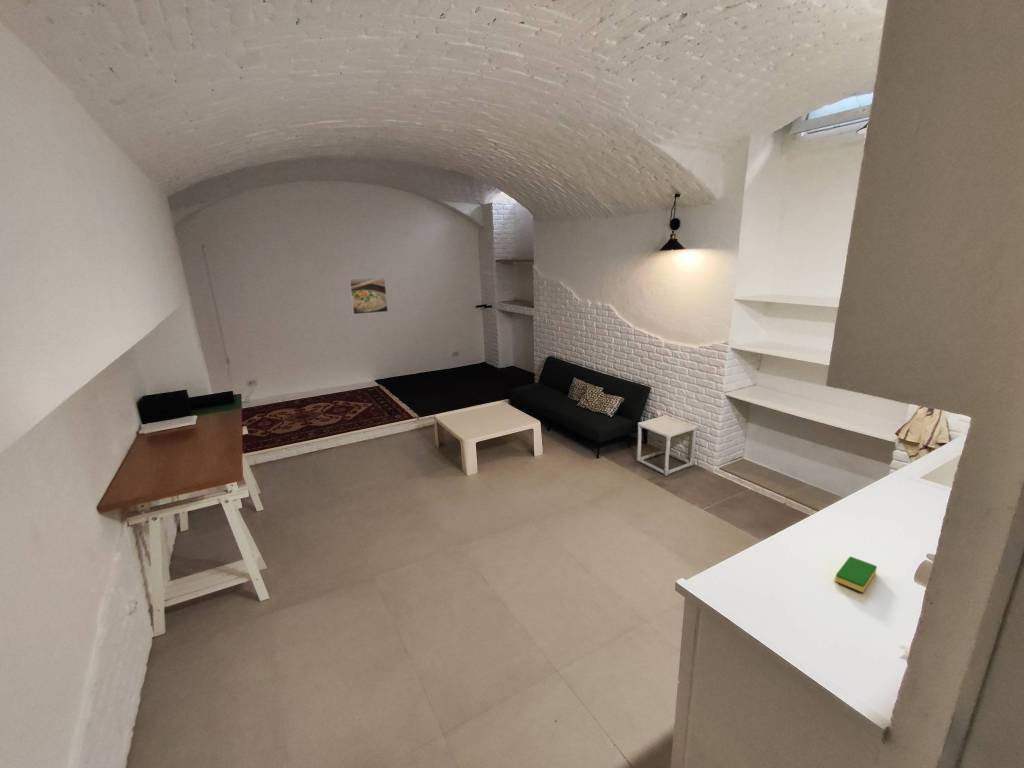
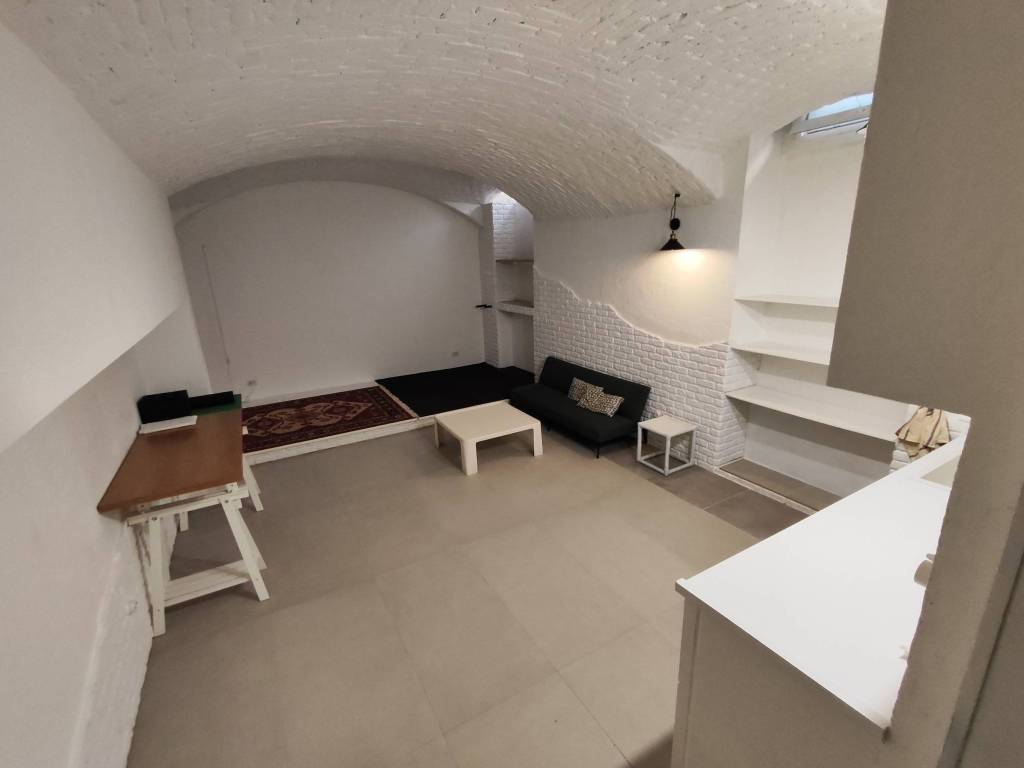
- dish sponge (856, 573)
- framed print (369, 295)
